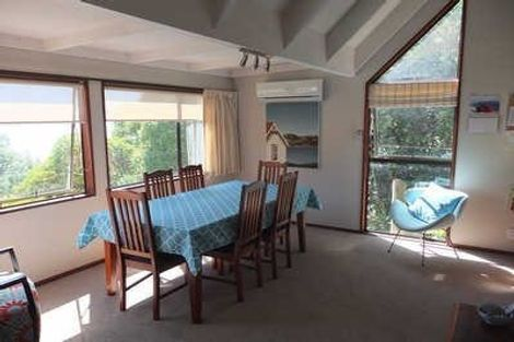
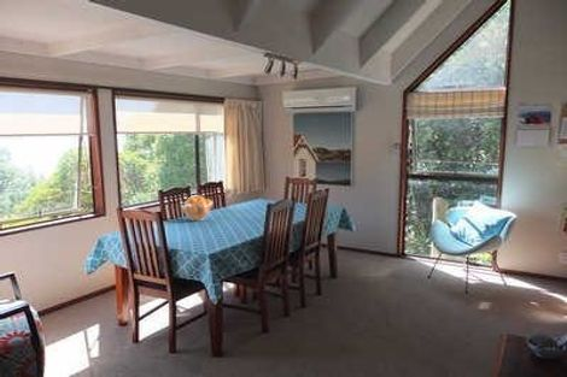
+ fruit basket (197, 207)
